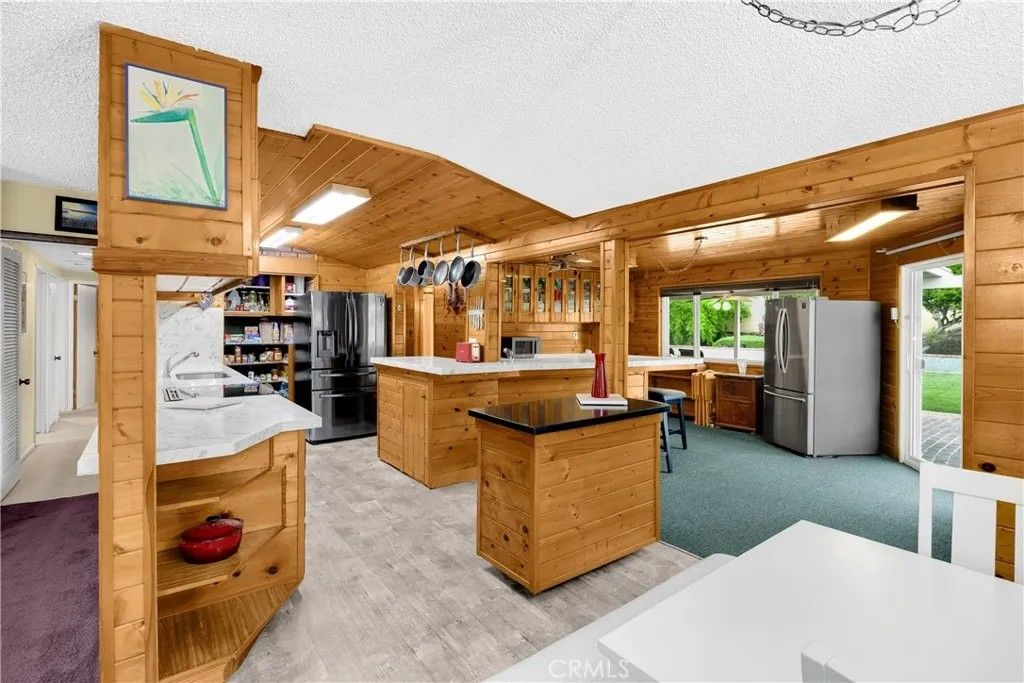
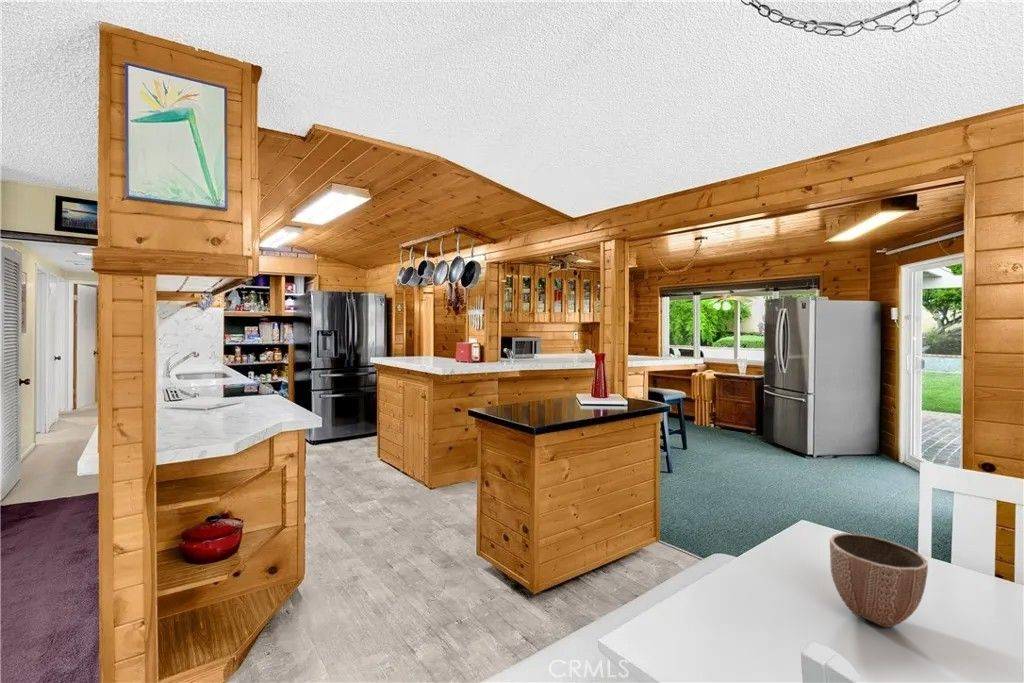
+ decorative bowl (875, 583)
